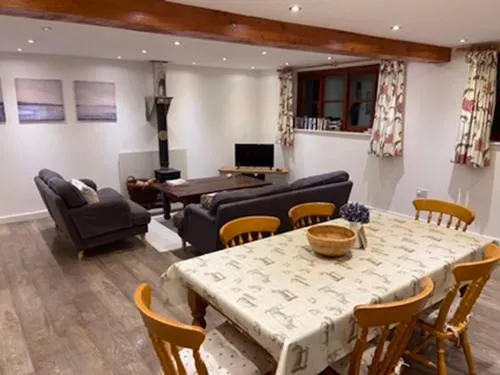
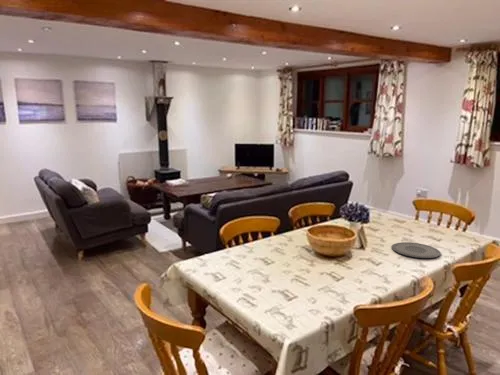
+ plate (415, 249)
